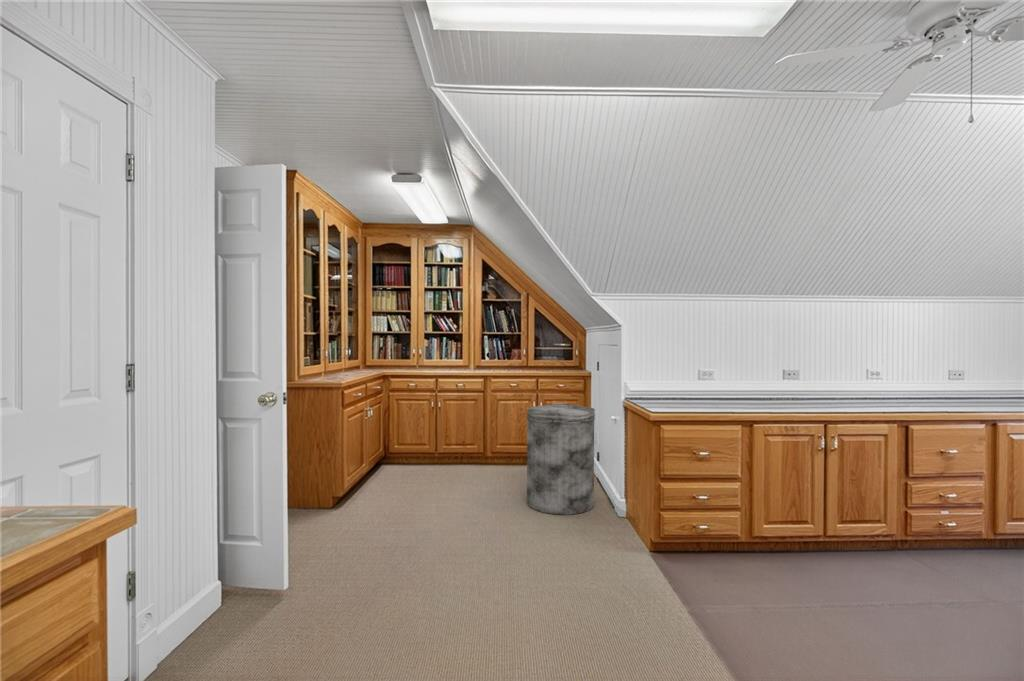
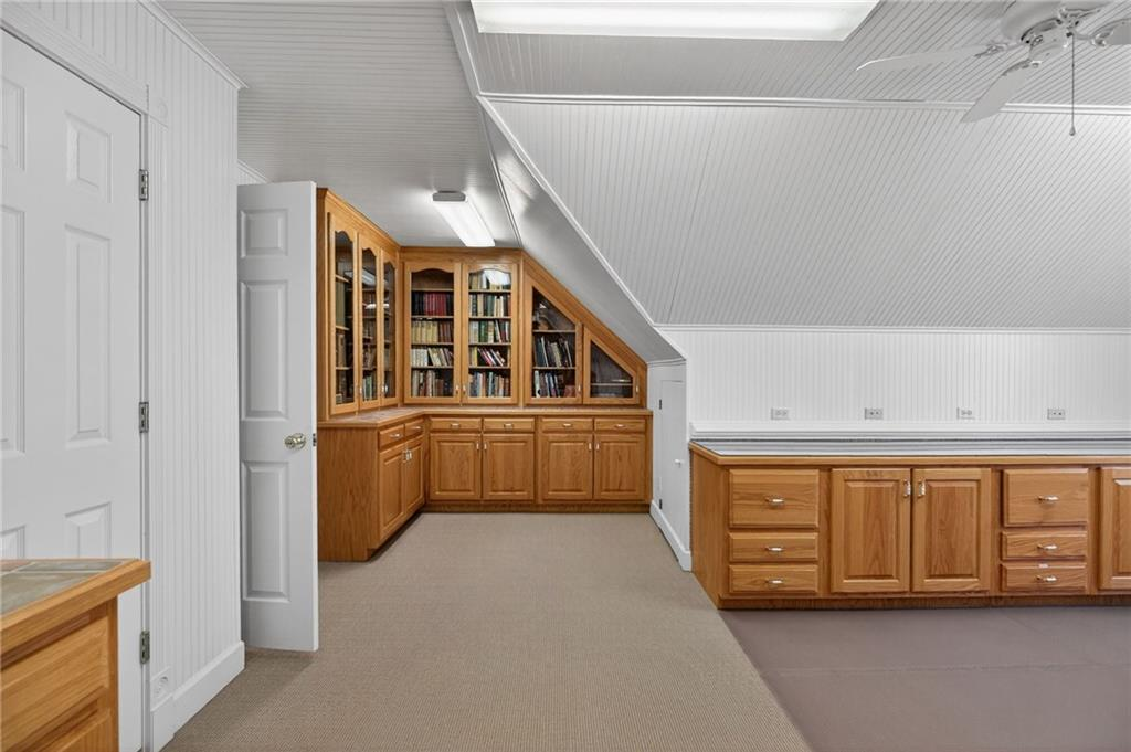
- trash can (560, 453)
